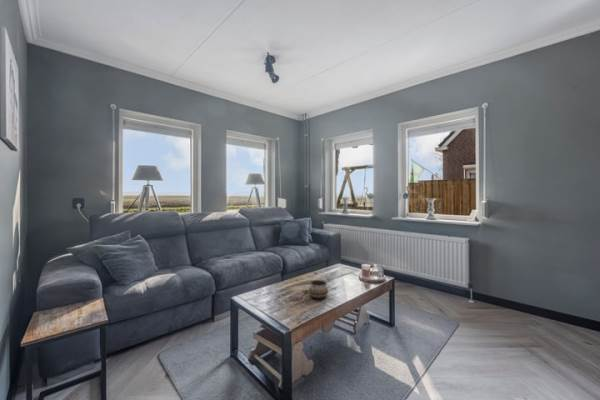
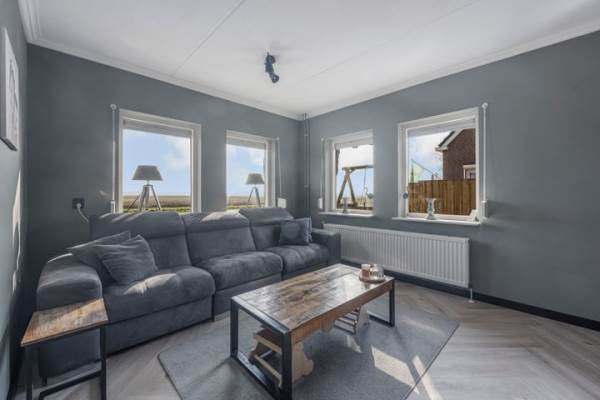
- decorative bowl (318, 289)
